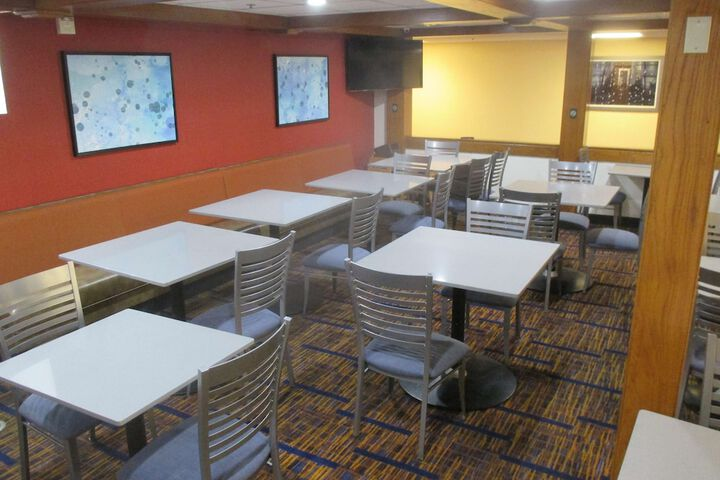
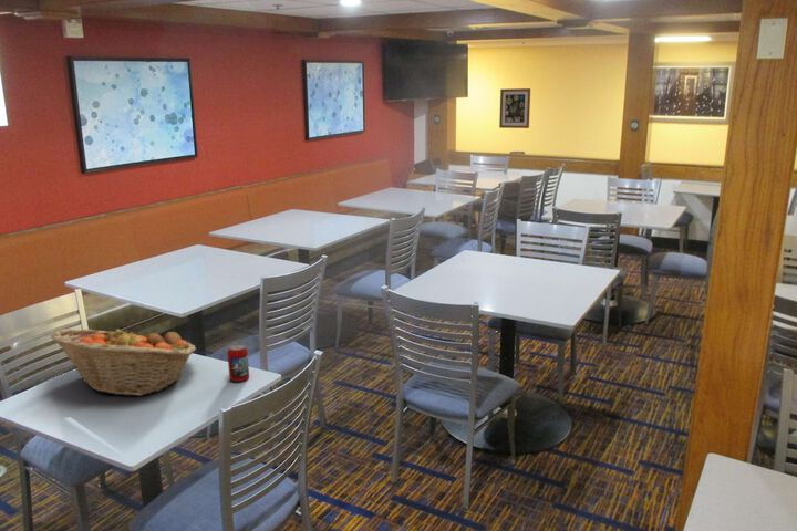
+ wall art (515, 108)
+ beverage can (238, 363)
+ fruit basket (125, 352)
